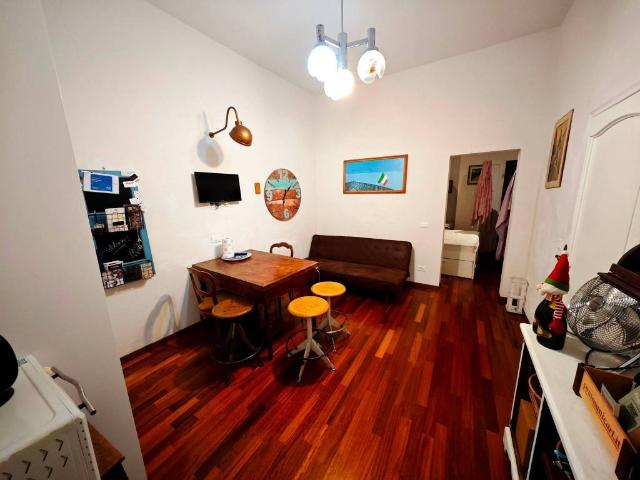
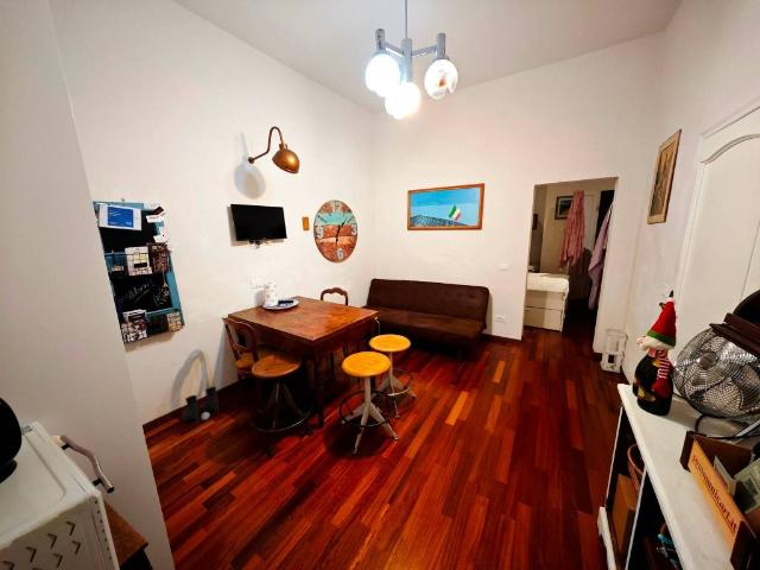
+ boots (197, 404)
